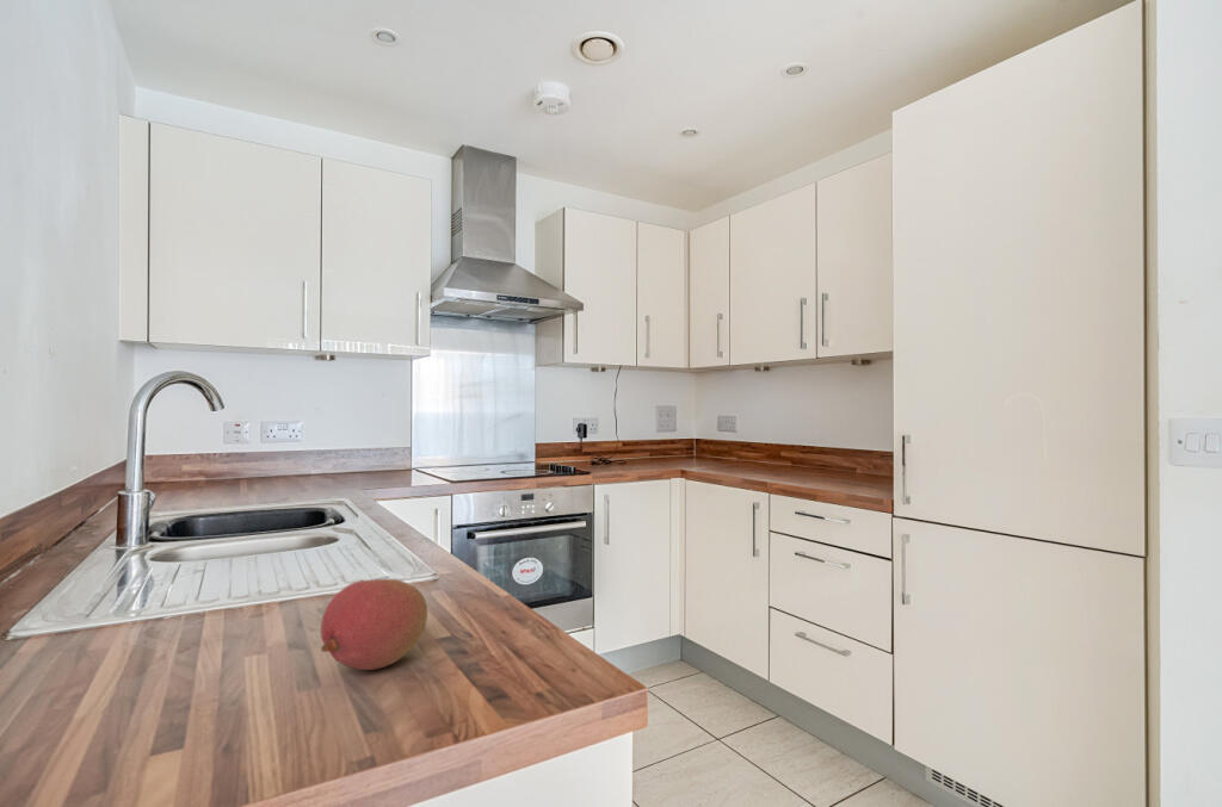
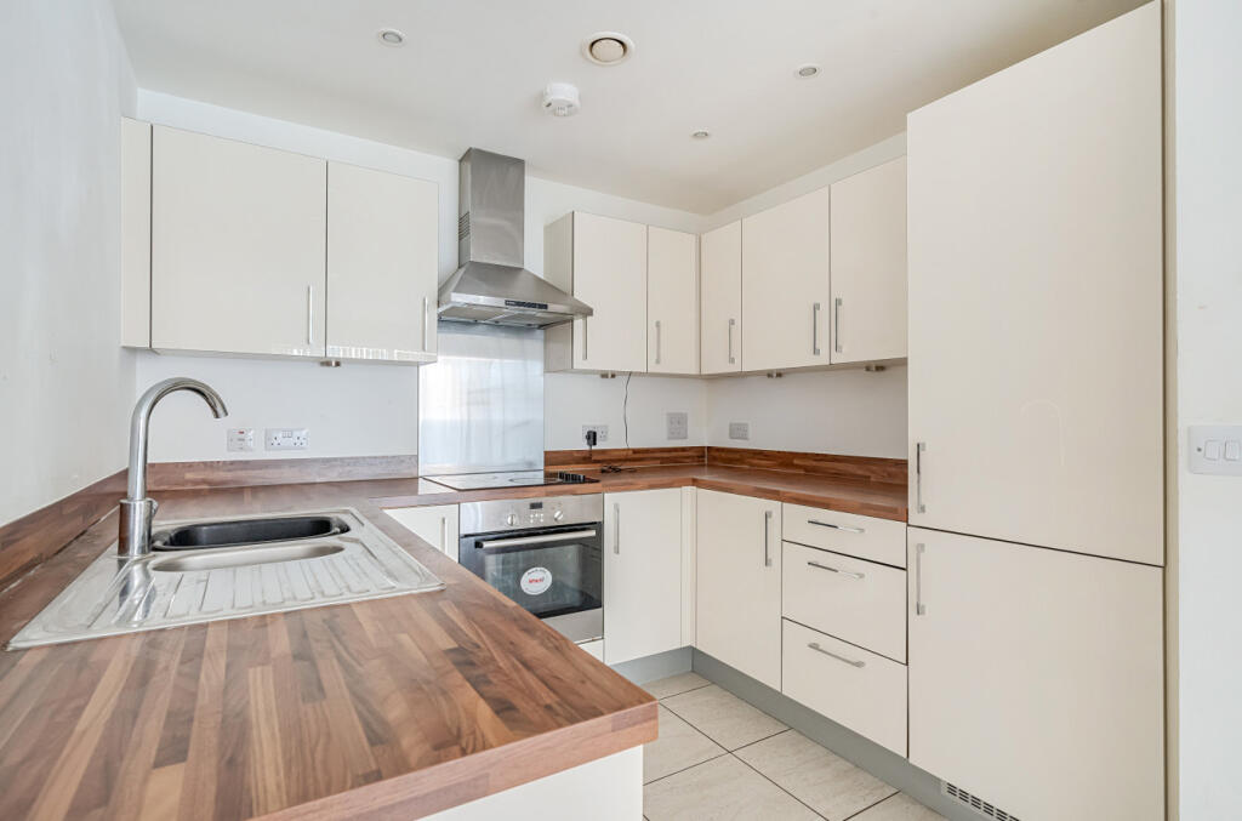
- fruit (375, 621)
